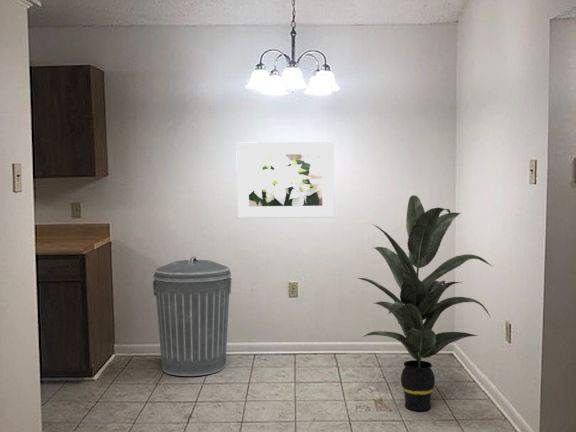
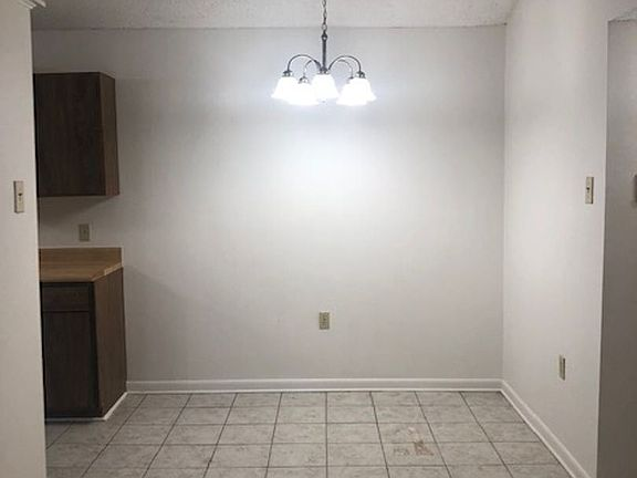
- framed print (285, 180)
- trash can (193, 312)
- indoor plant (421, 300)
